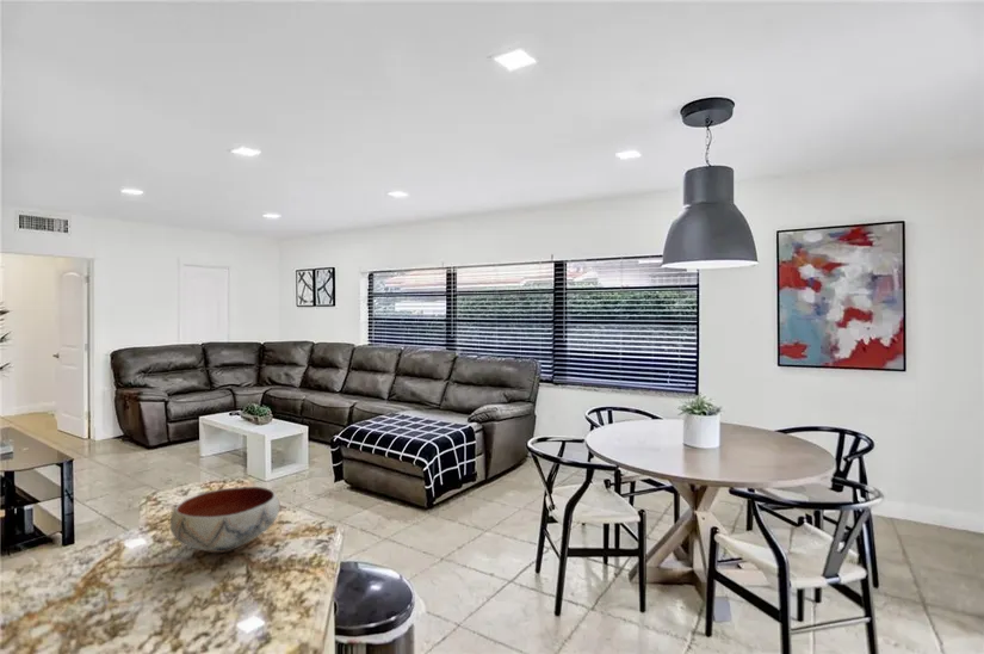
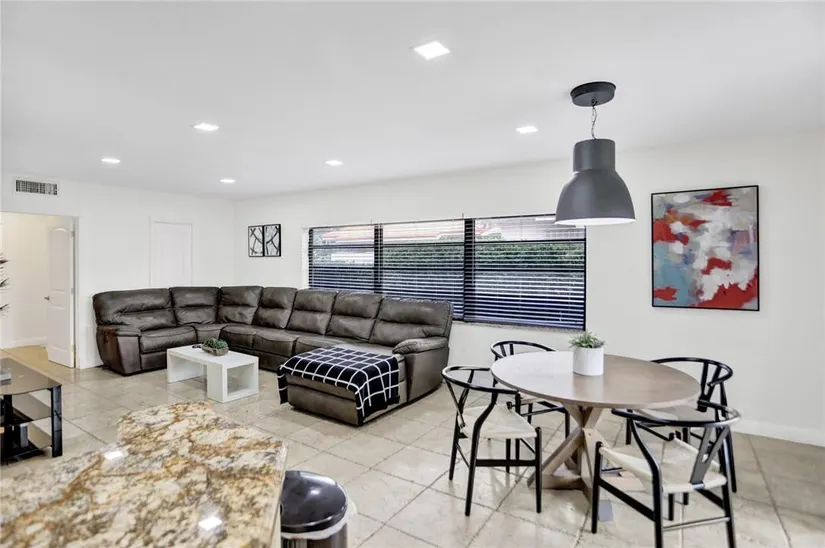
- bowl (227, 523)
